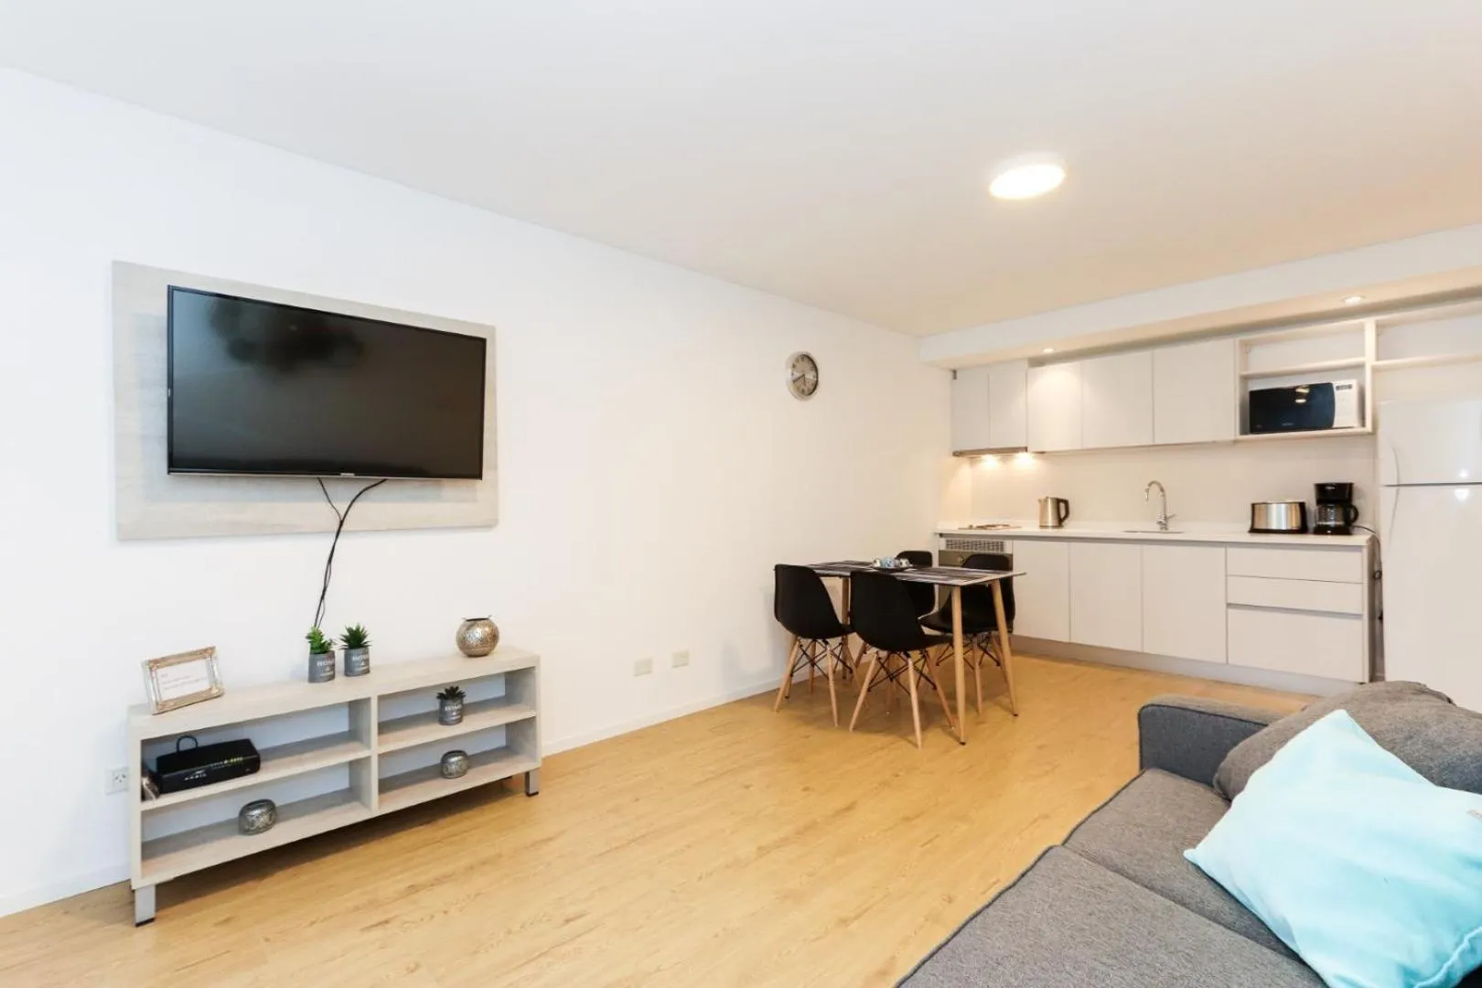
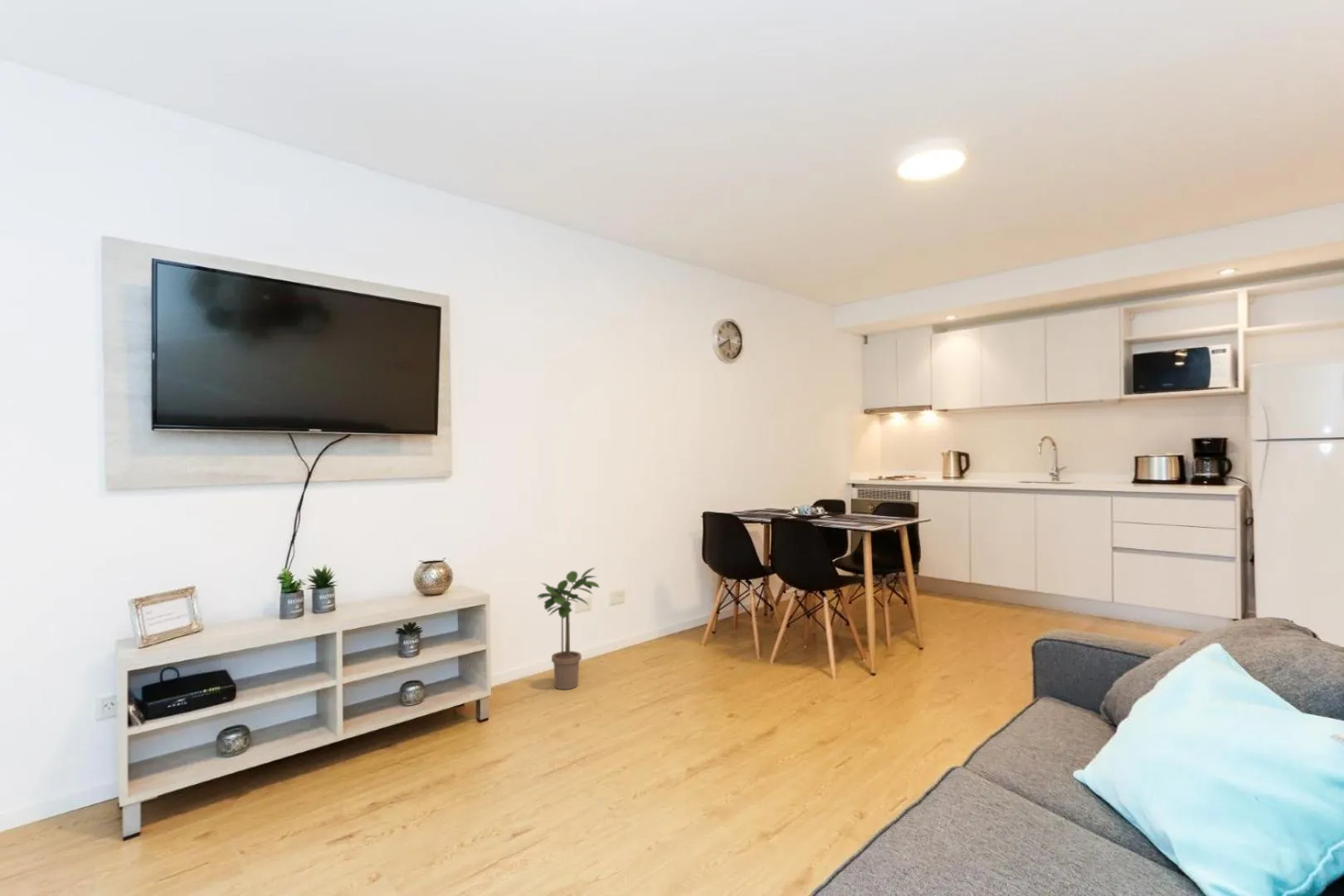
+ potted plant (566, 626)
